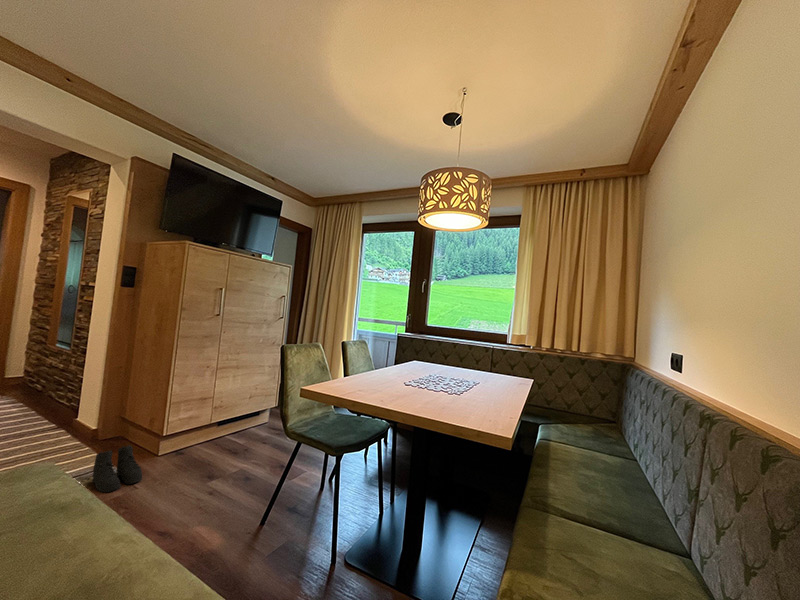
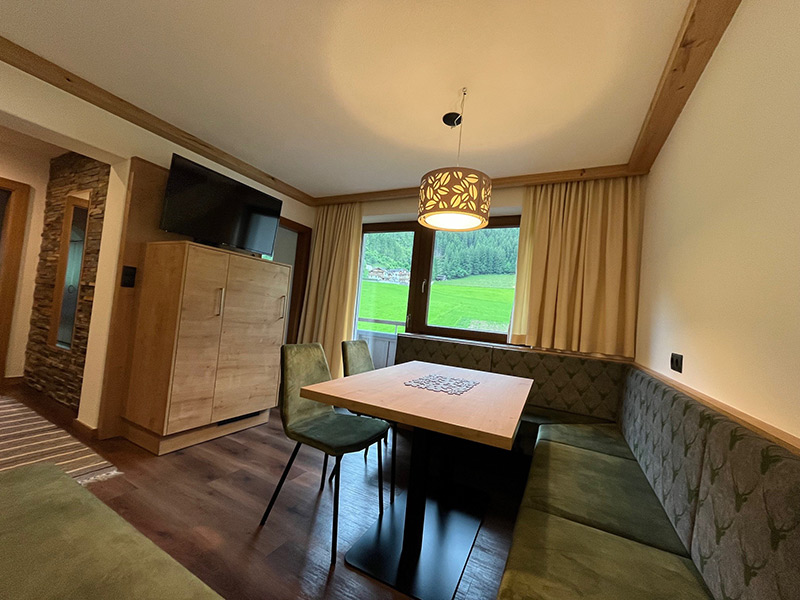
- boots (118, 465)
